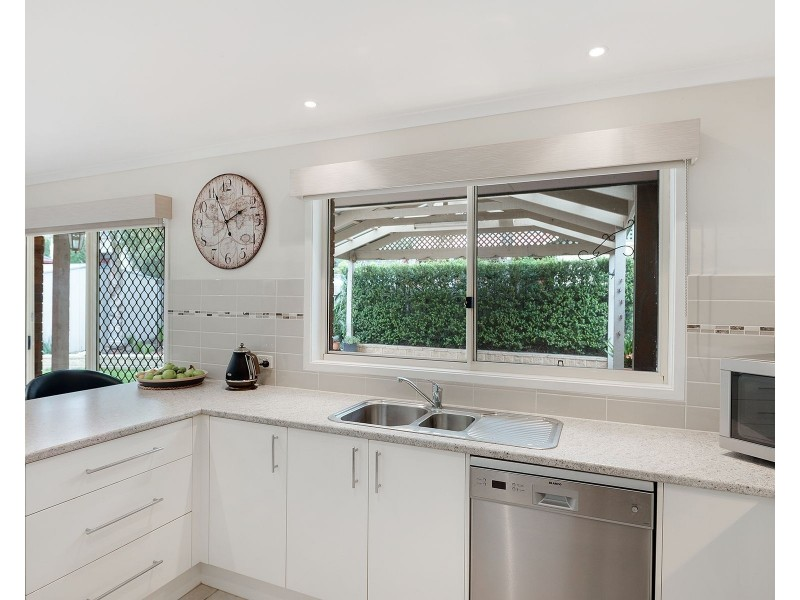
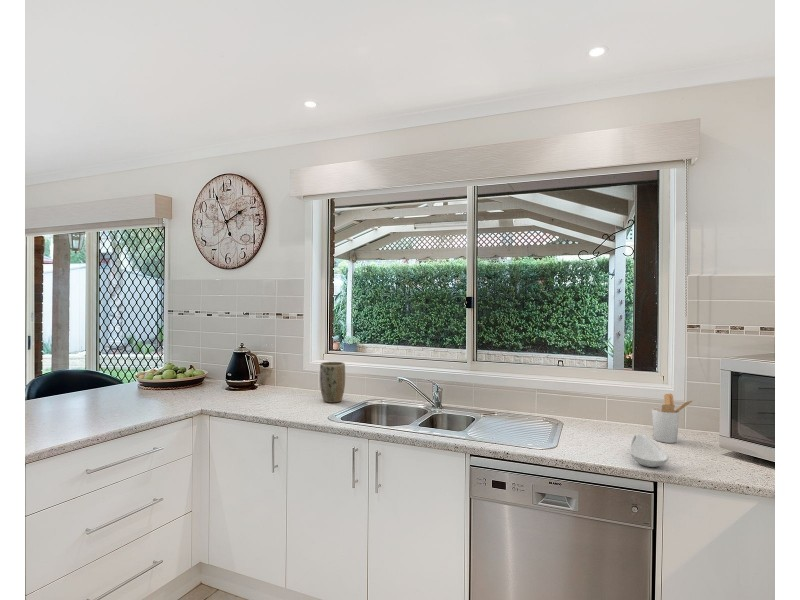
+ plant pot (332, 382)
+ spoon rest (644, 448)
+ utensil holder (672, 418)
